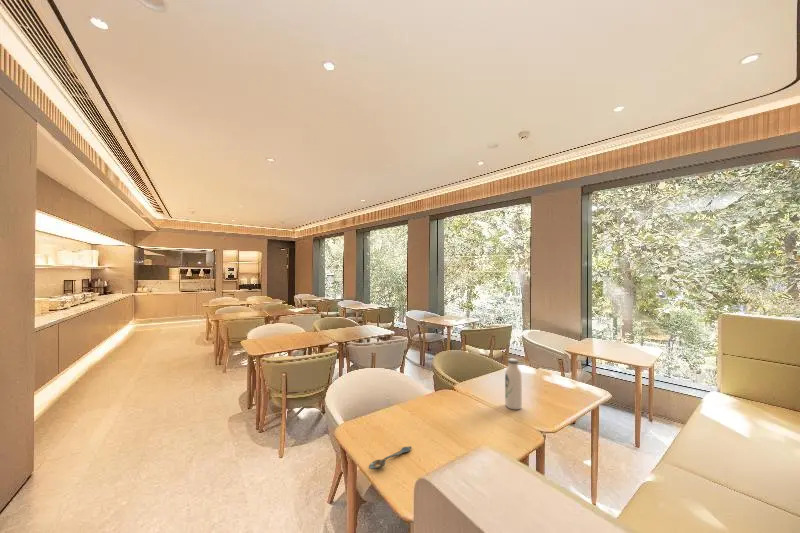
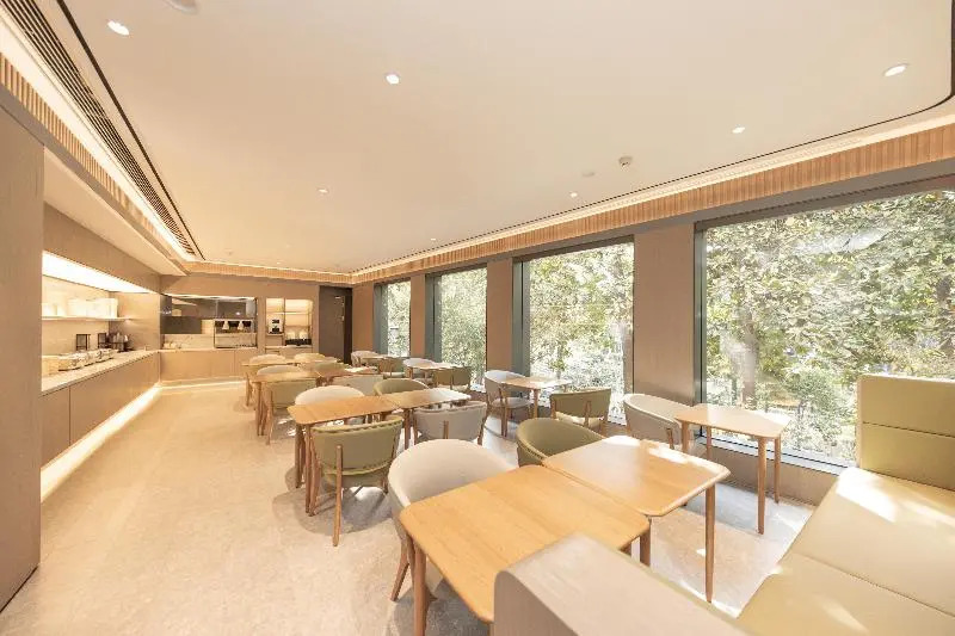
- water bottle (513, 382)
- spoon (391, 456)
